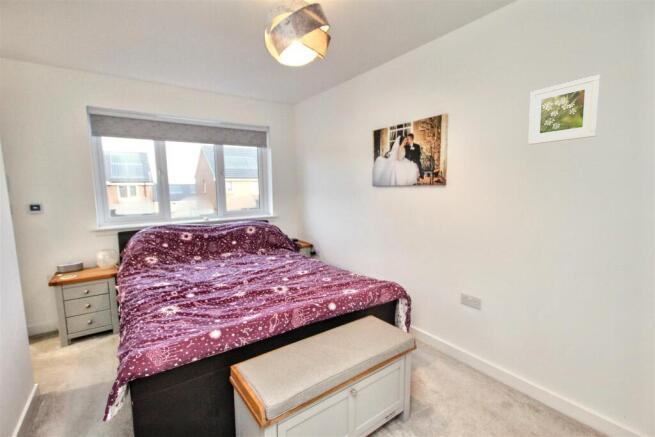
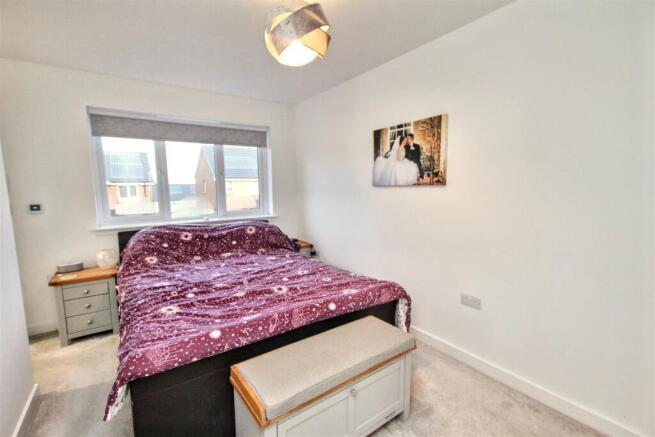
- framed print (561, 112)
